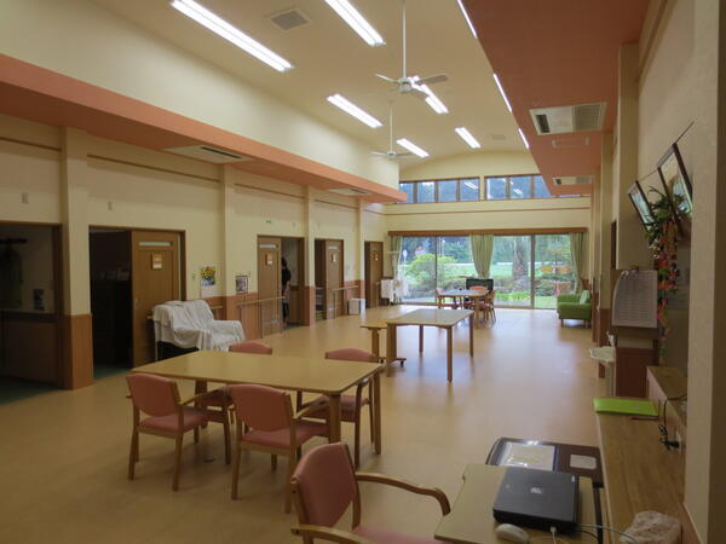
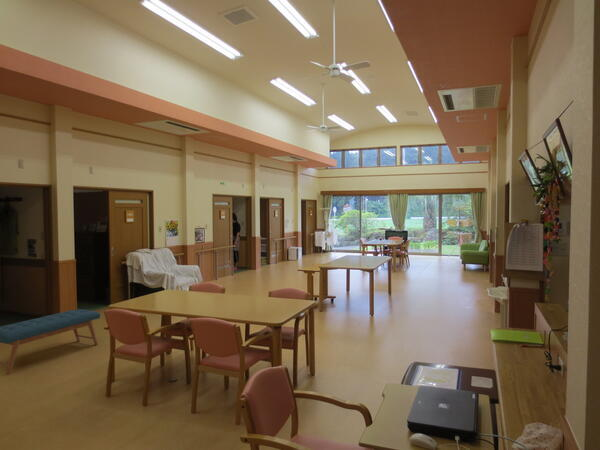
+ bench (47, 336)
